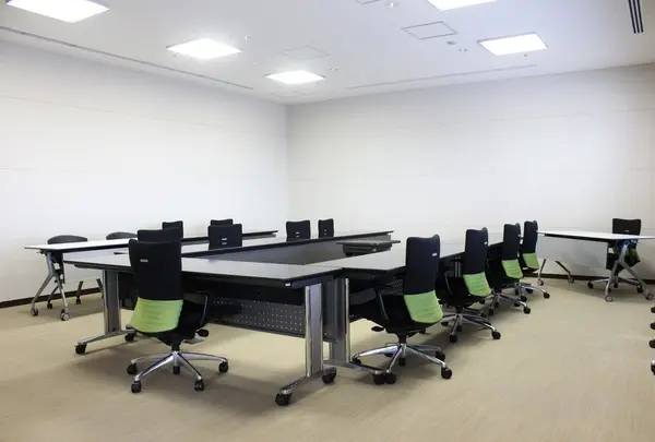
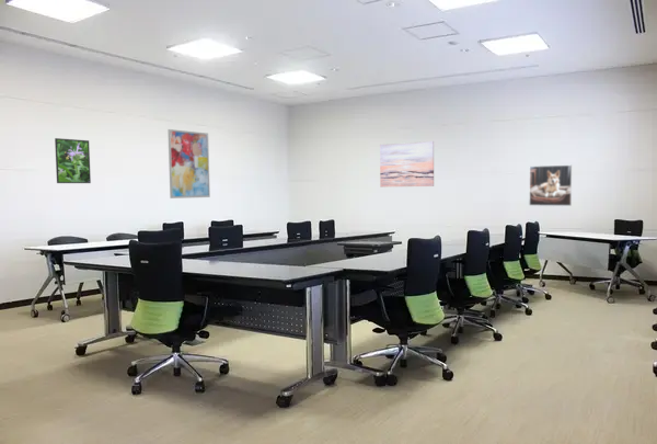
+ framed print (550, 185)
+ wall art (189, 164)
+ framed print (72, 161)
+ wall art (406, 164)
